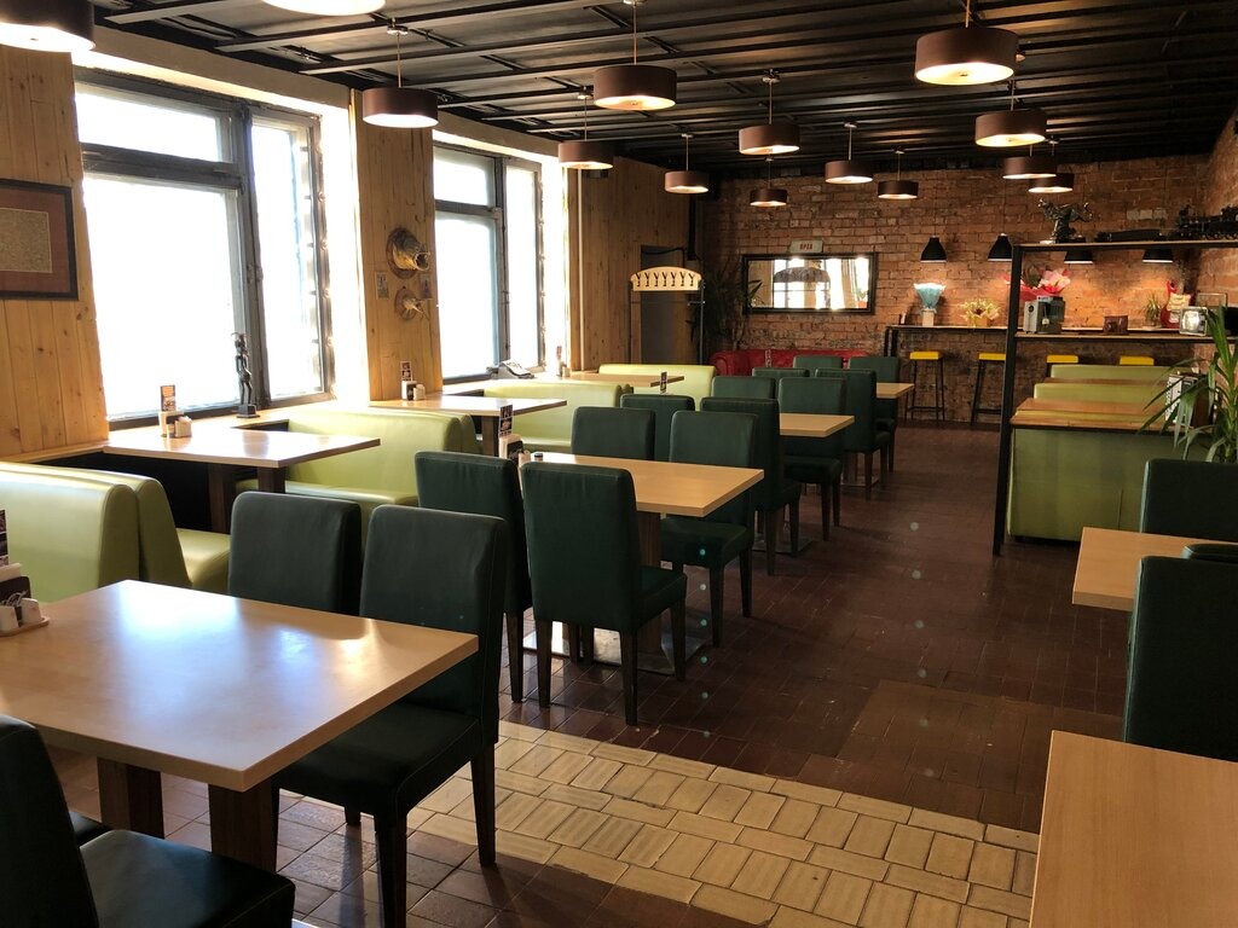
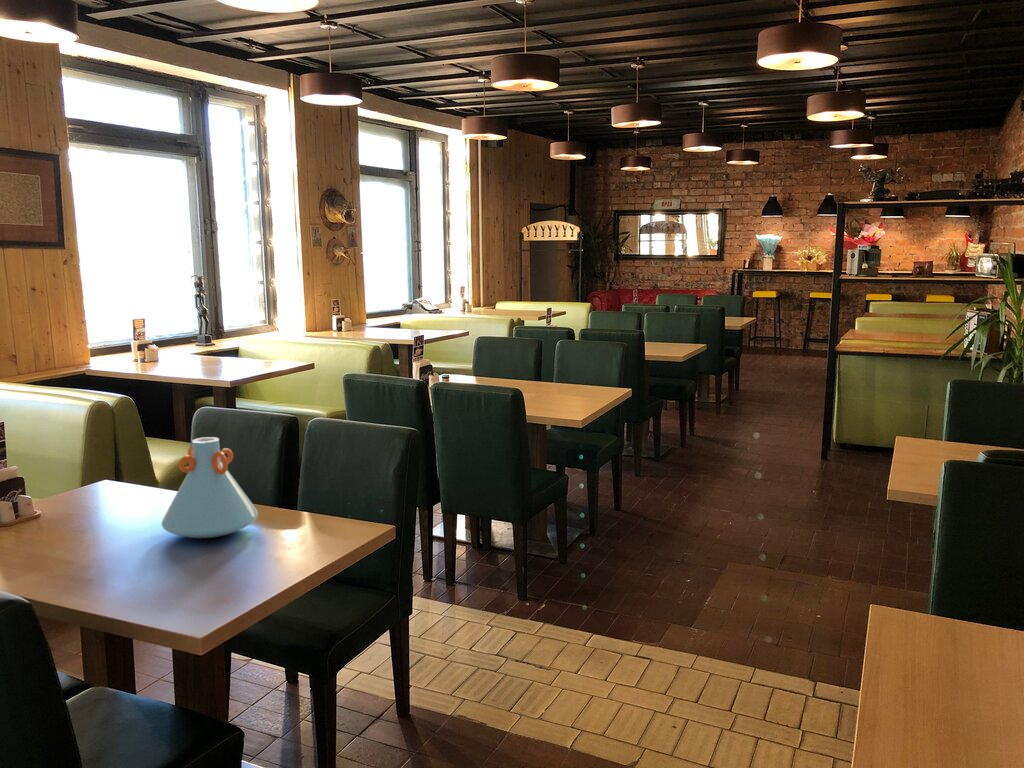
+ vase (208, 486)
